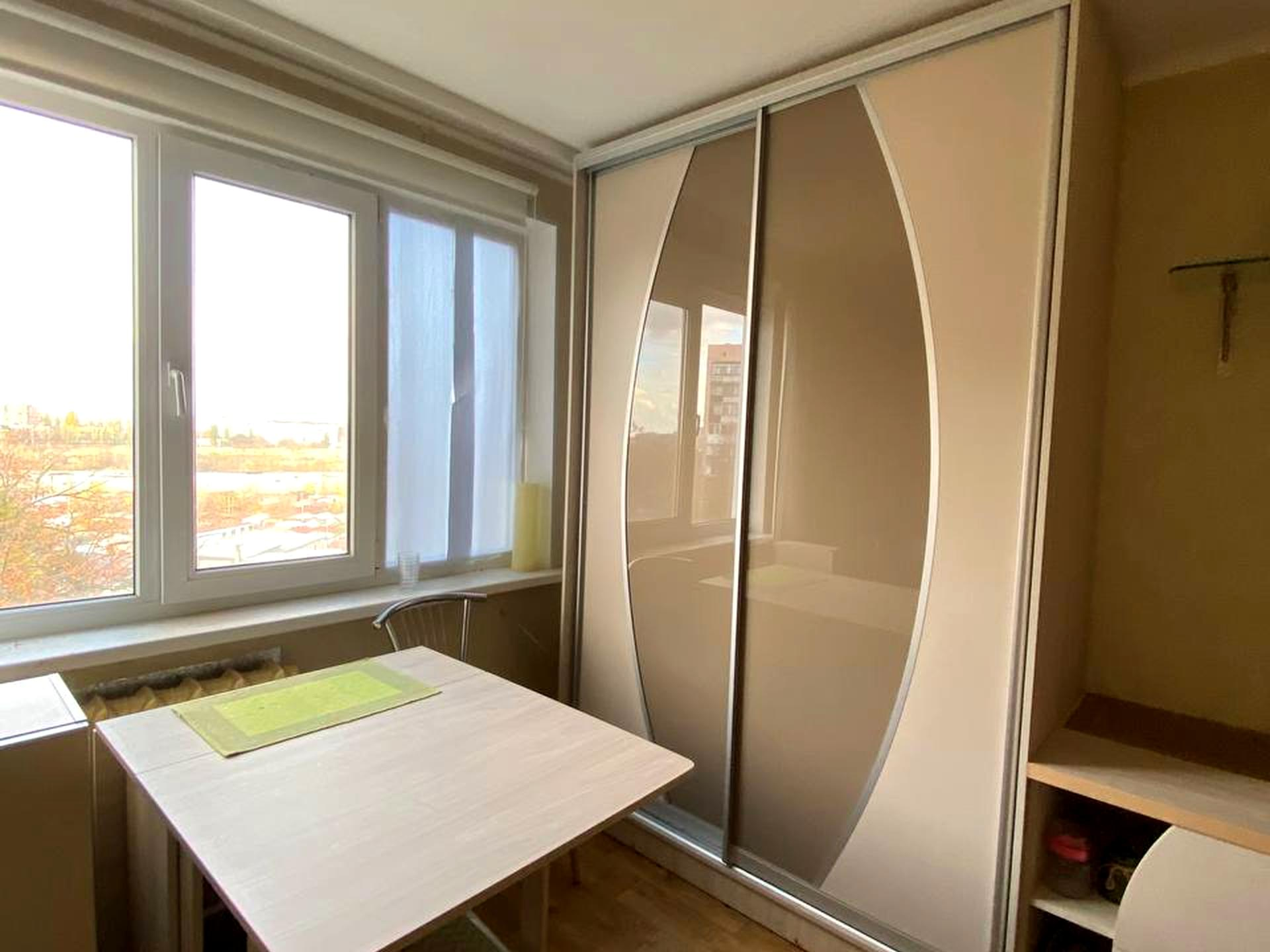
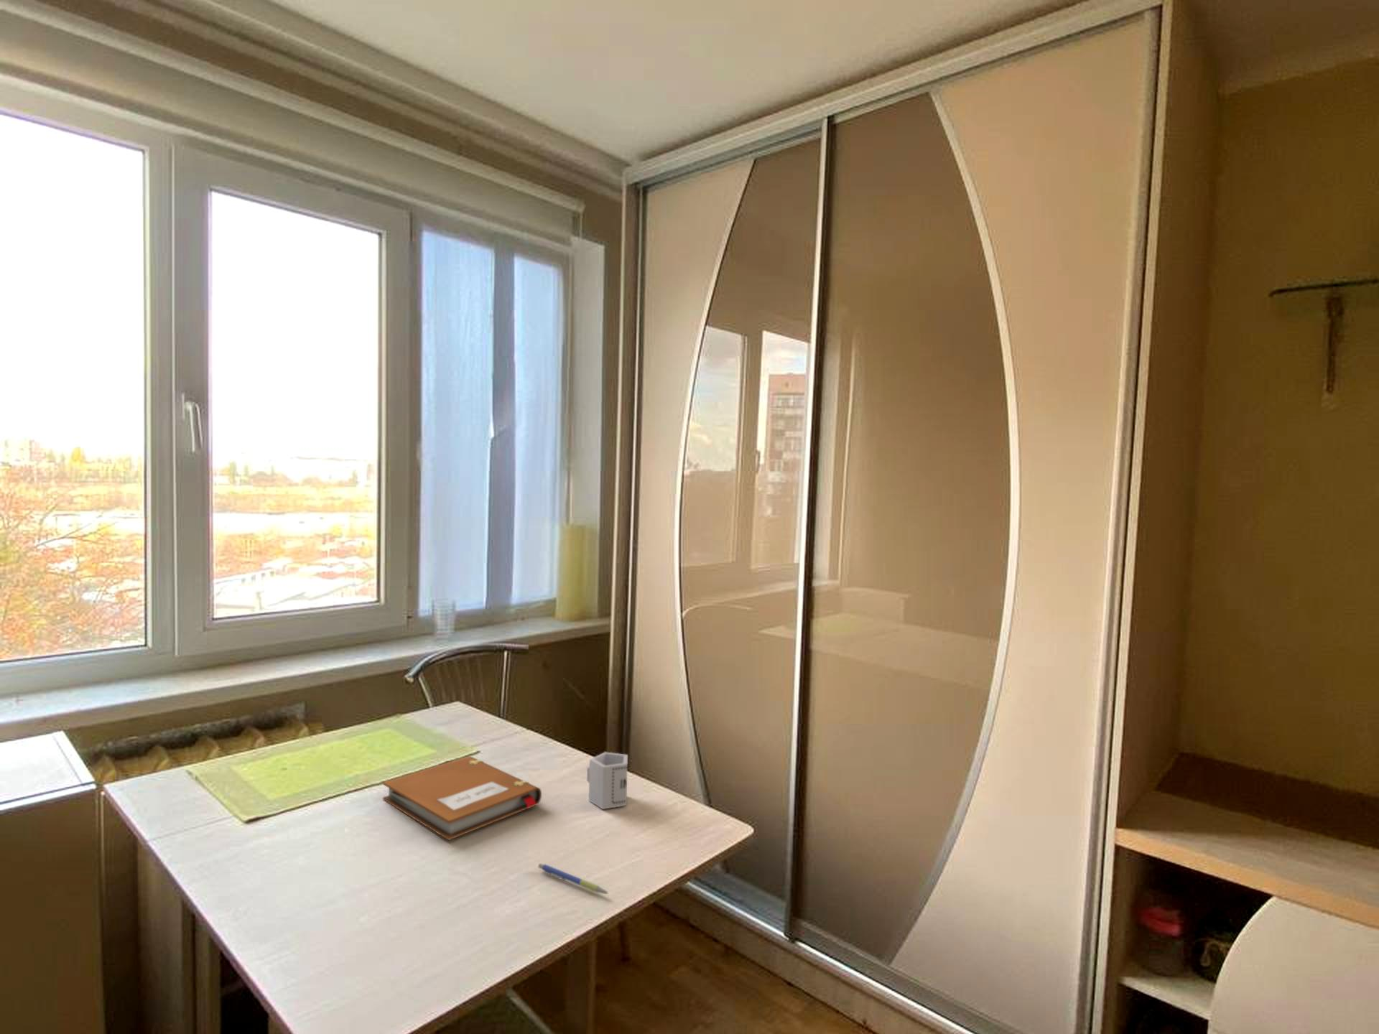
+ cup (607, 779)
+ notebook (464, 794)
+ pen (572, 879)
